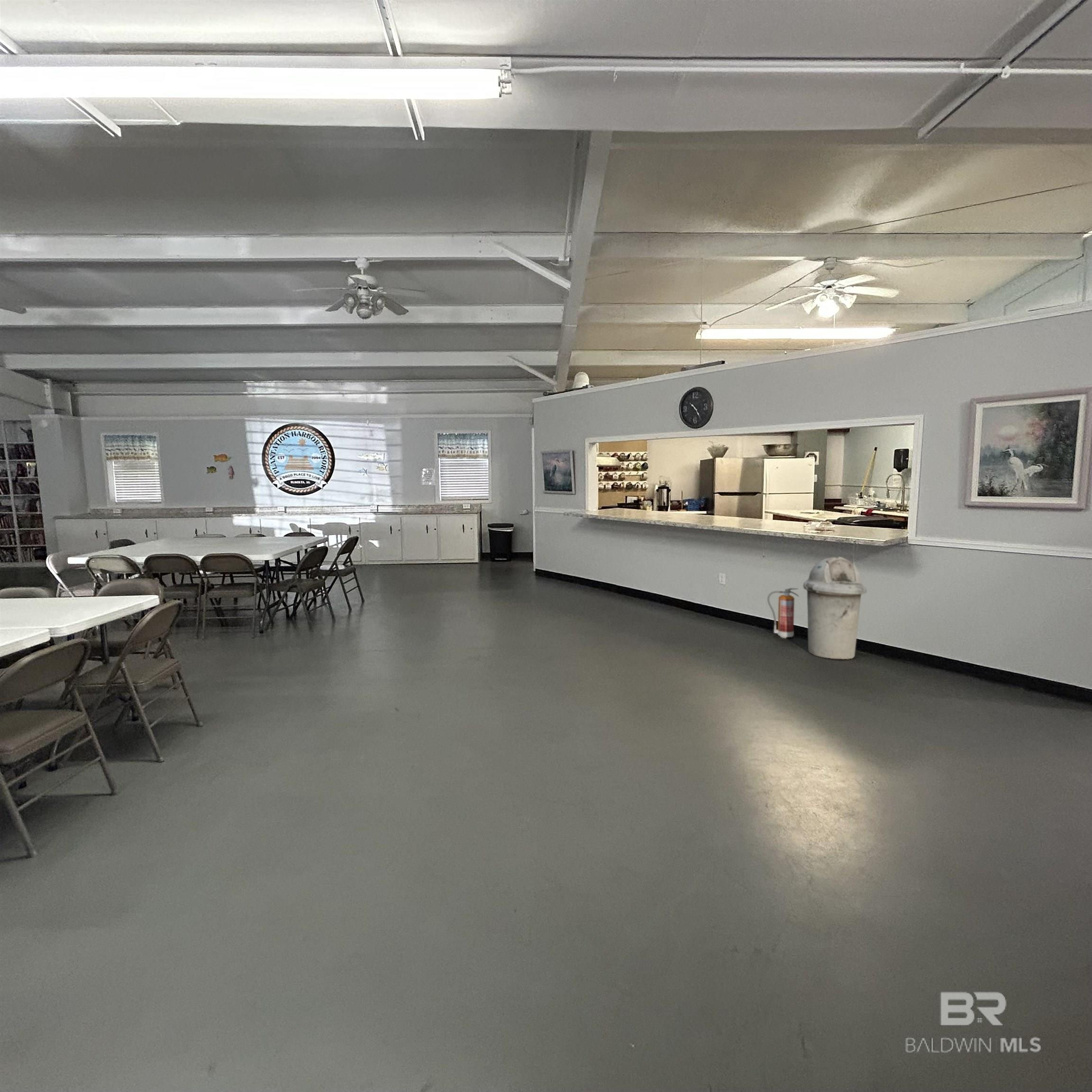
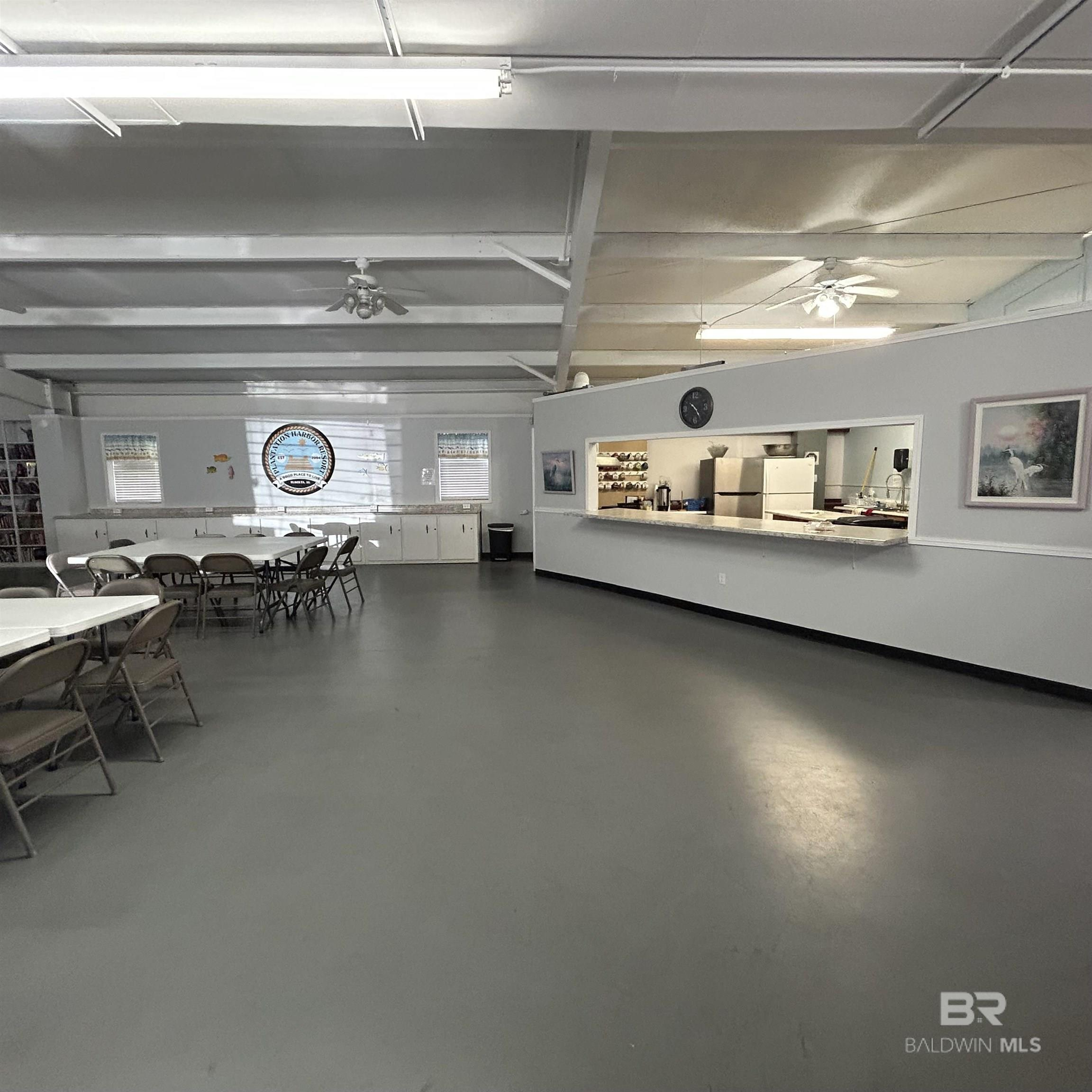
- fire extinguisher (783, 612)
- trash can (833, 605)
